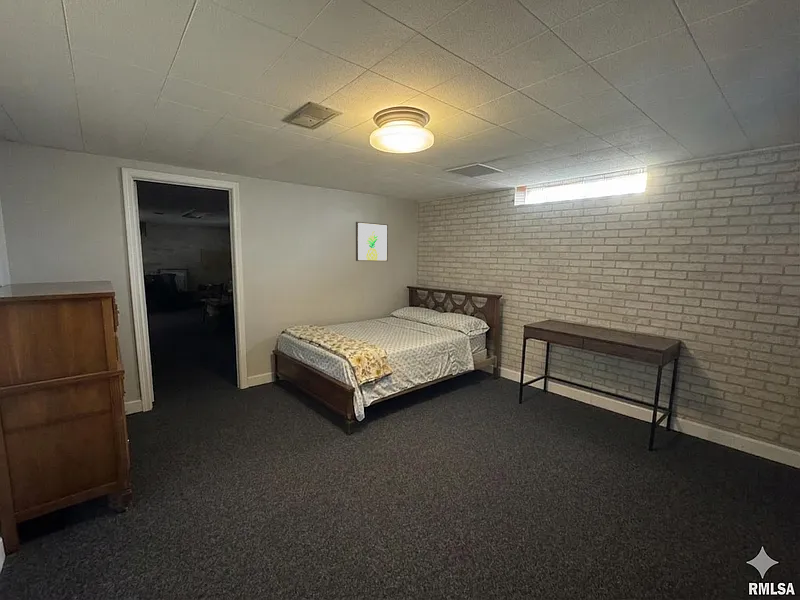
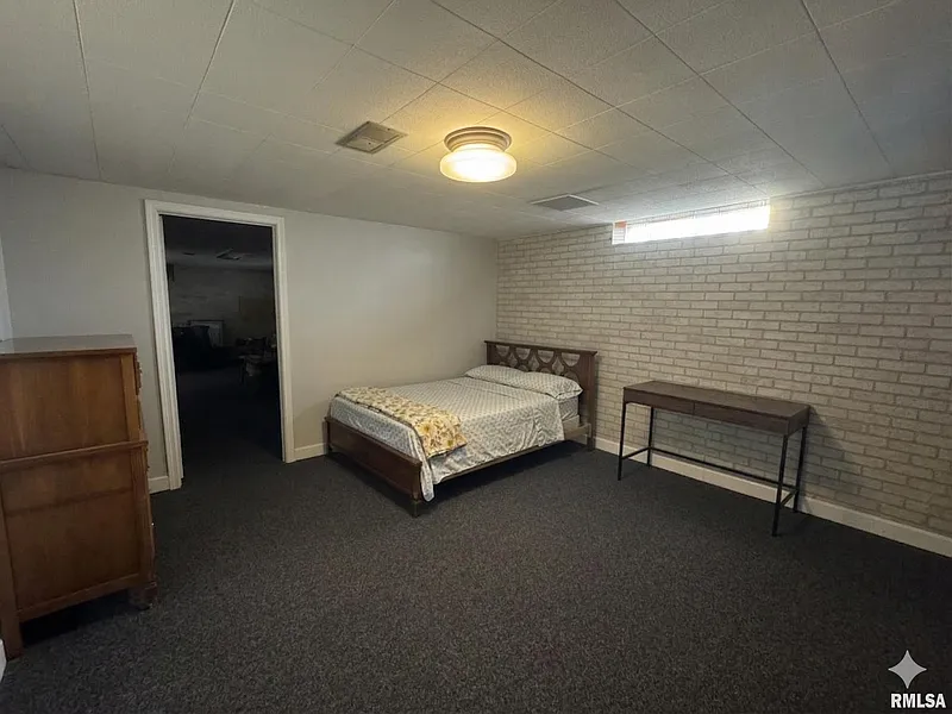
- wall art (372, 242)
